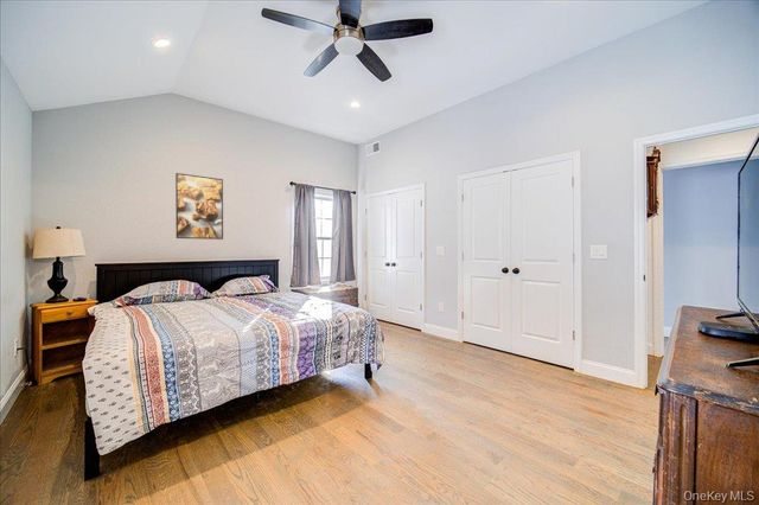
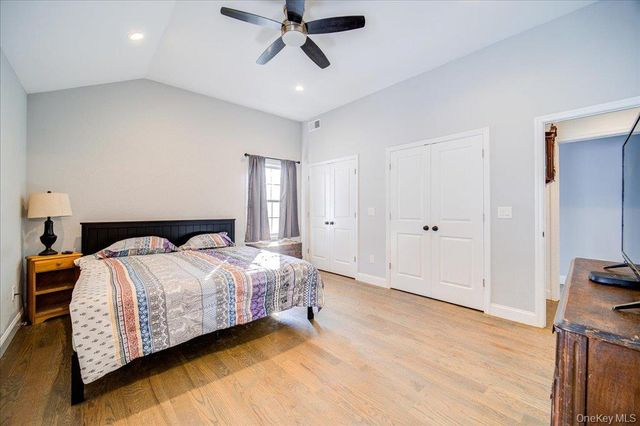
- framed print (200, 207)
